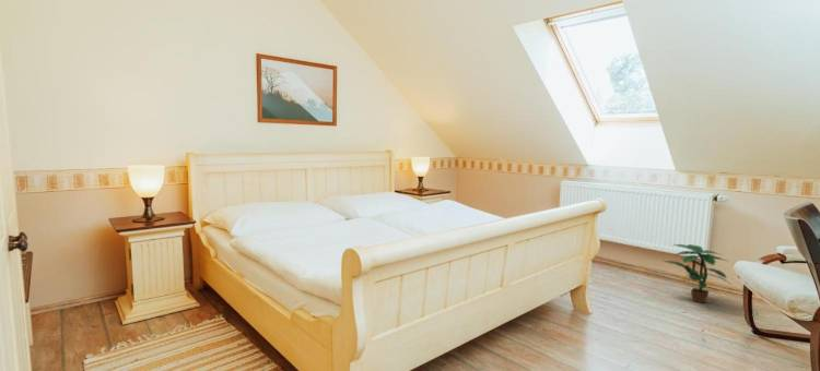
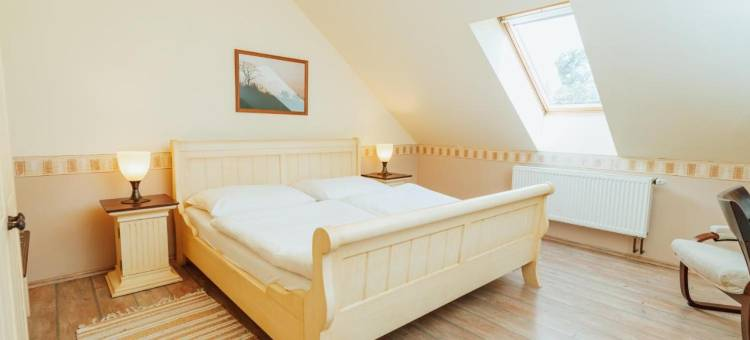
- potted plant (696, 273)
